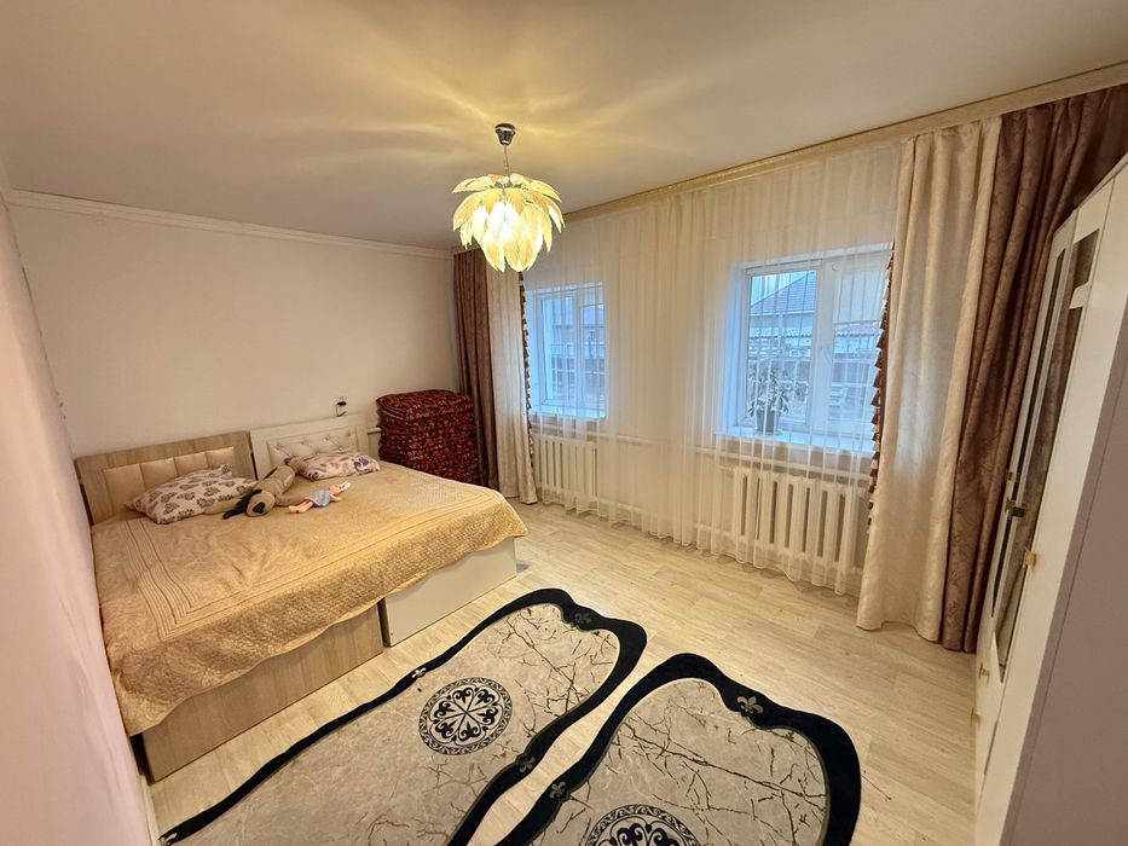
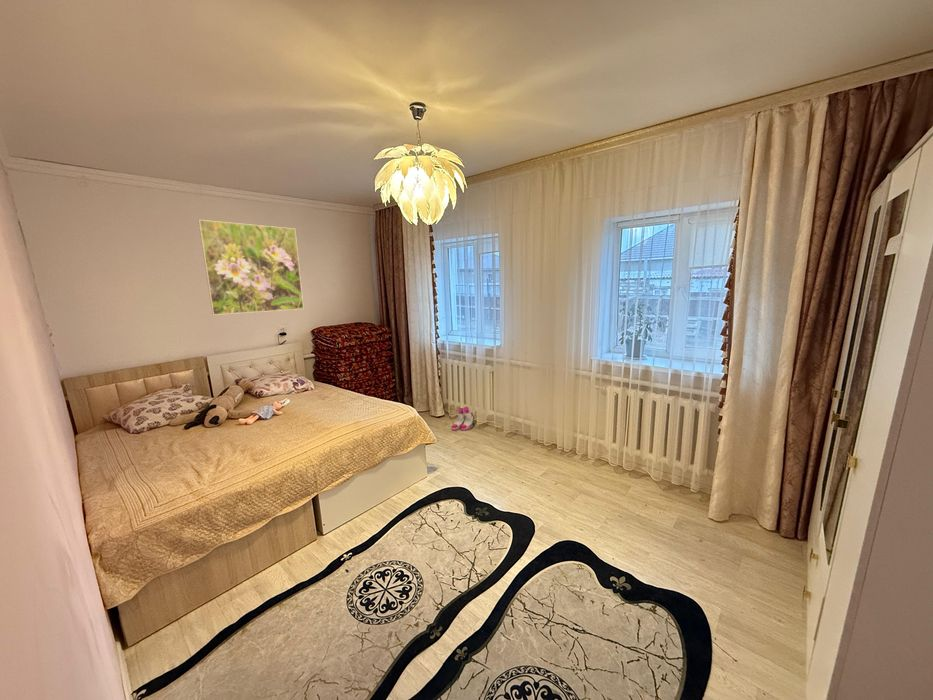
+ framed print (256, 269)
+ boots (462, 417)
